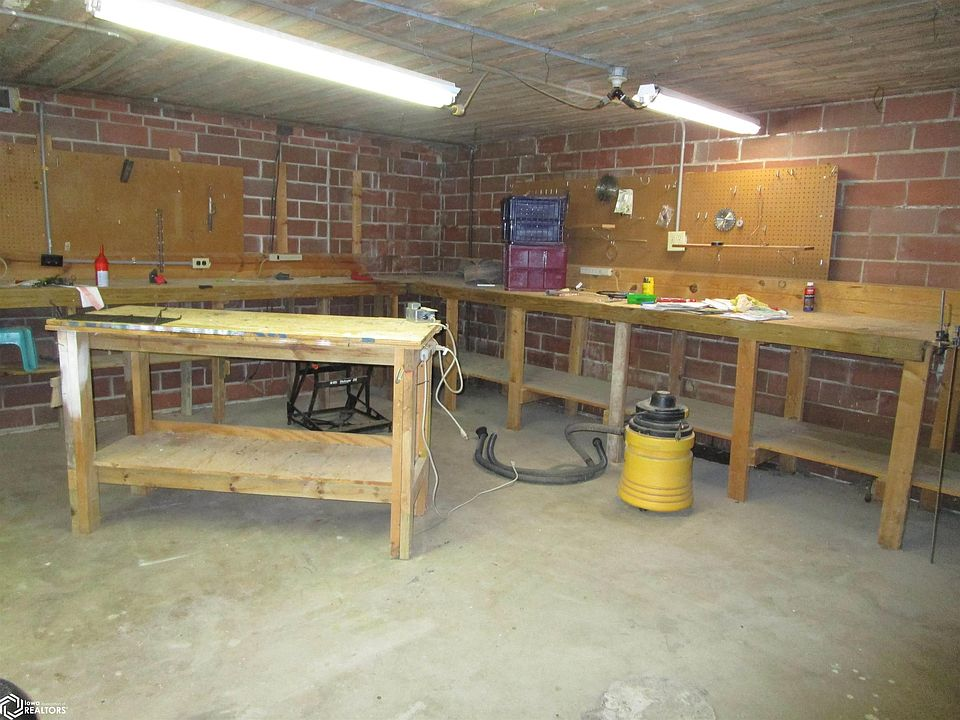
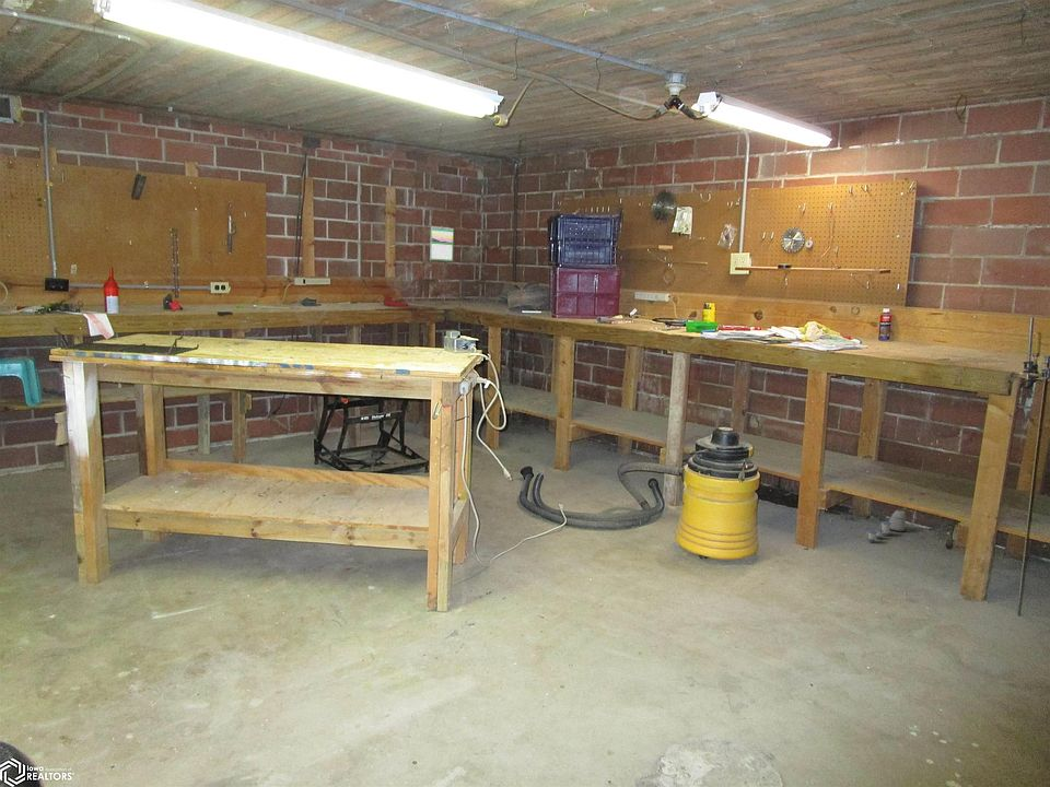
+ blender (889, 524)
+ calendar (442, 244)
